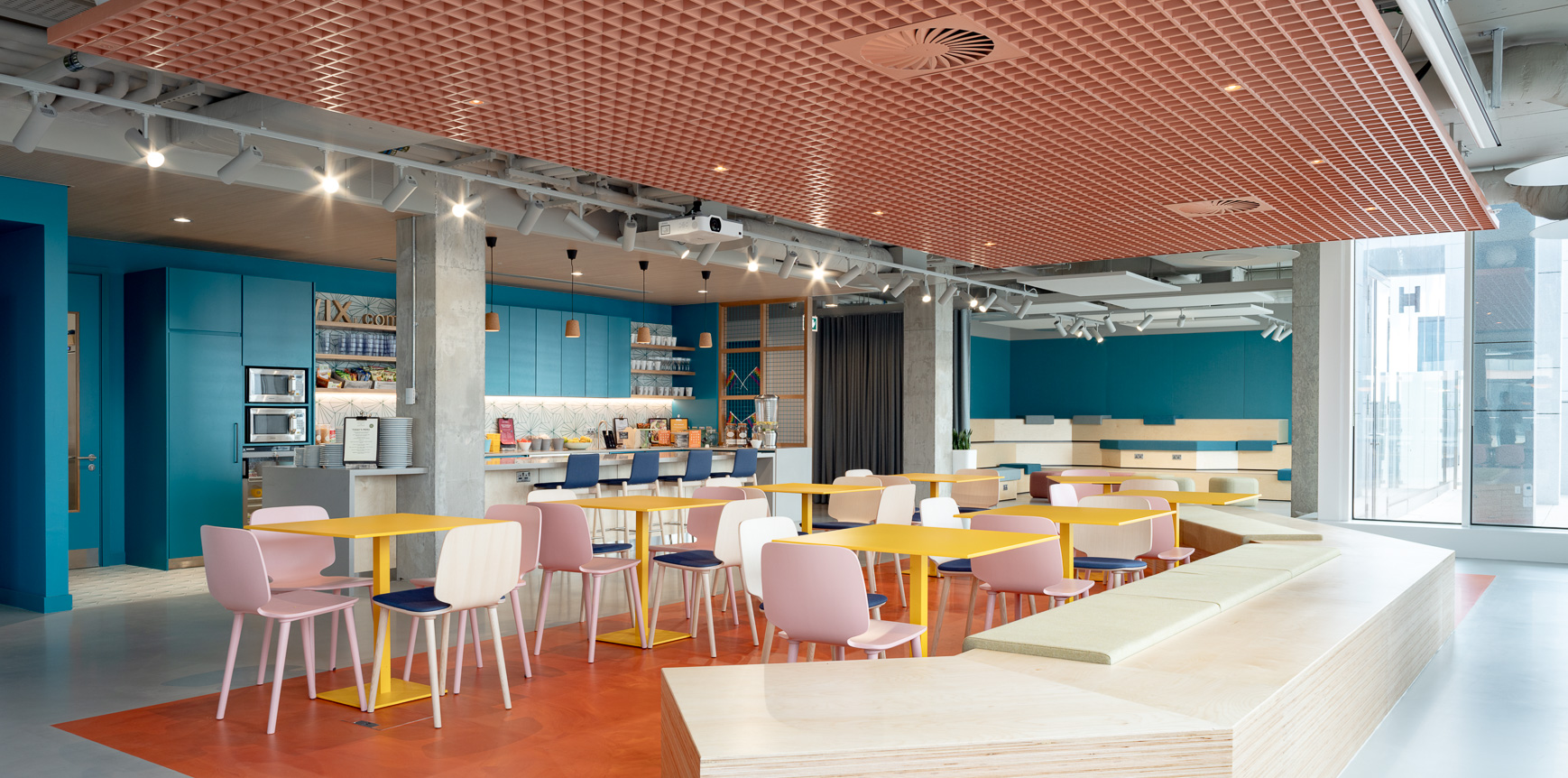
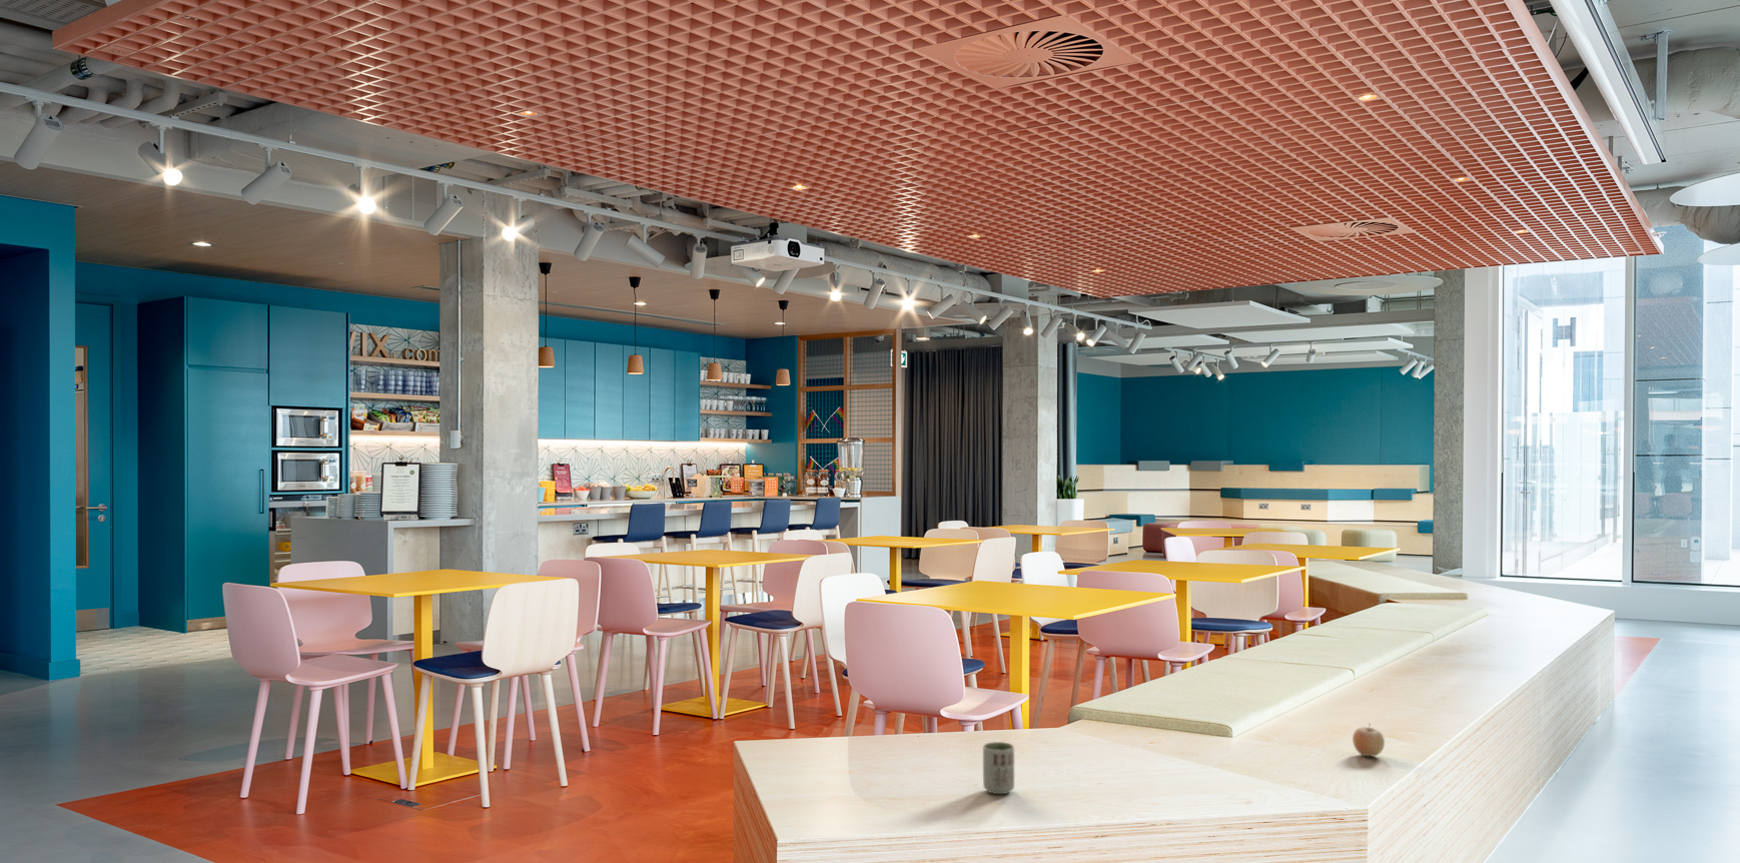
+ fruit (1367, 739)
+ cup (998, 768)
